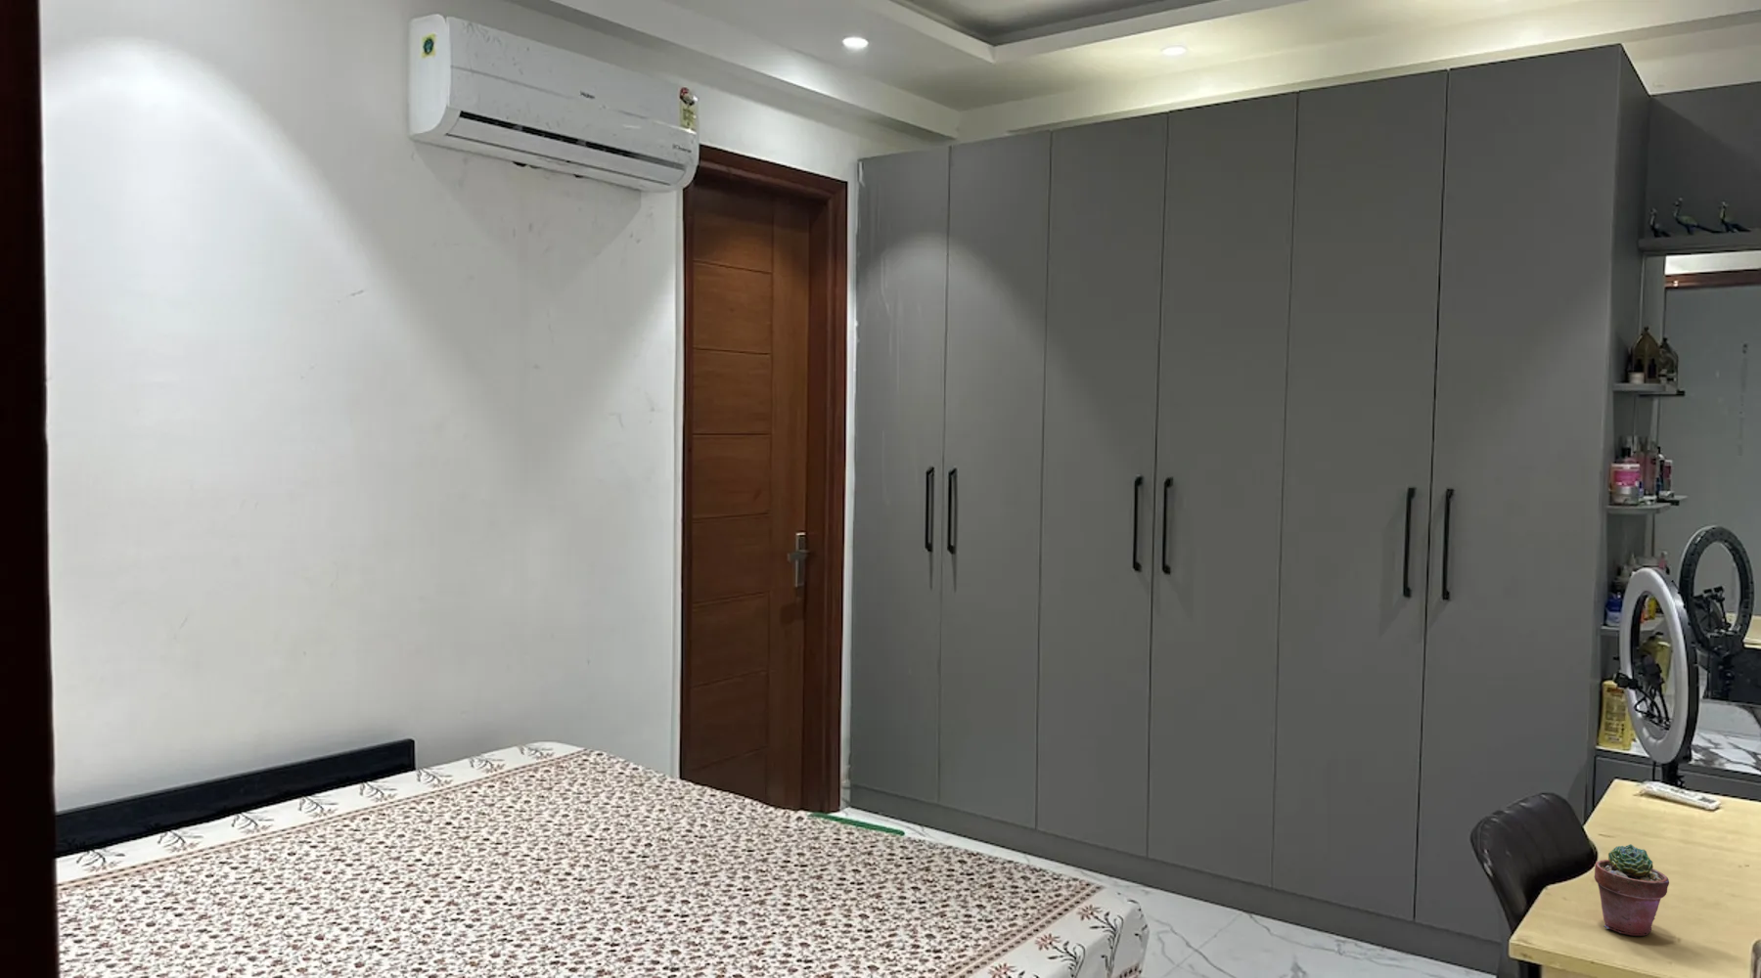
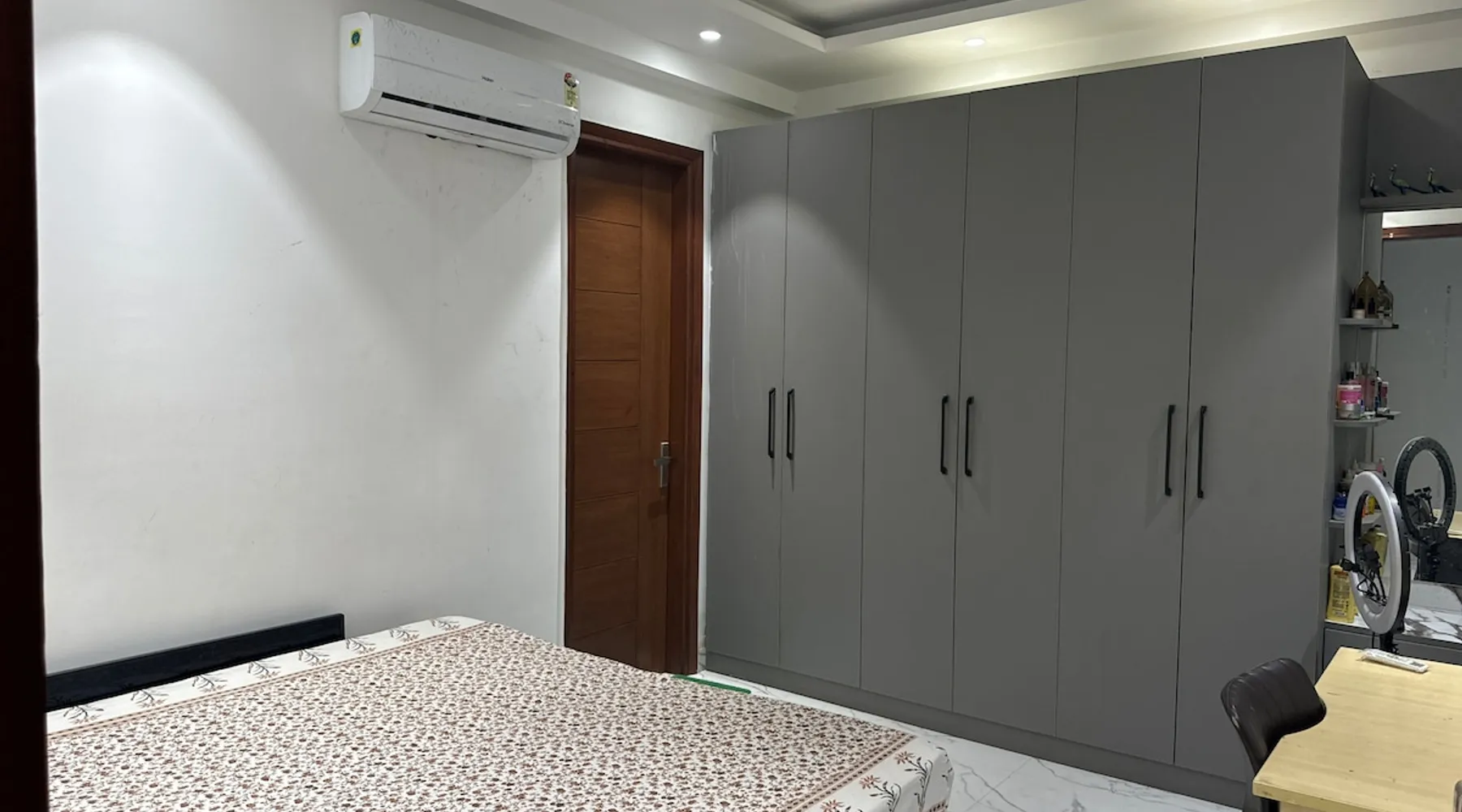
- potted succulent (1630, 886)
